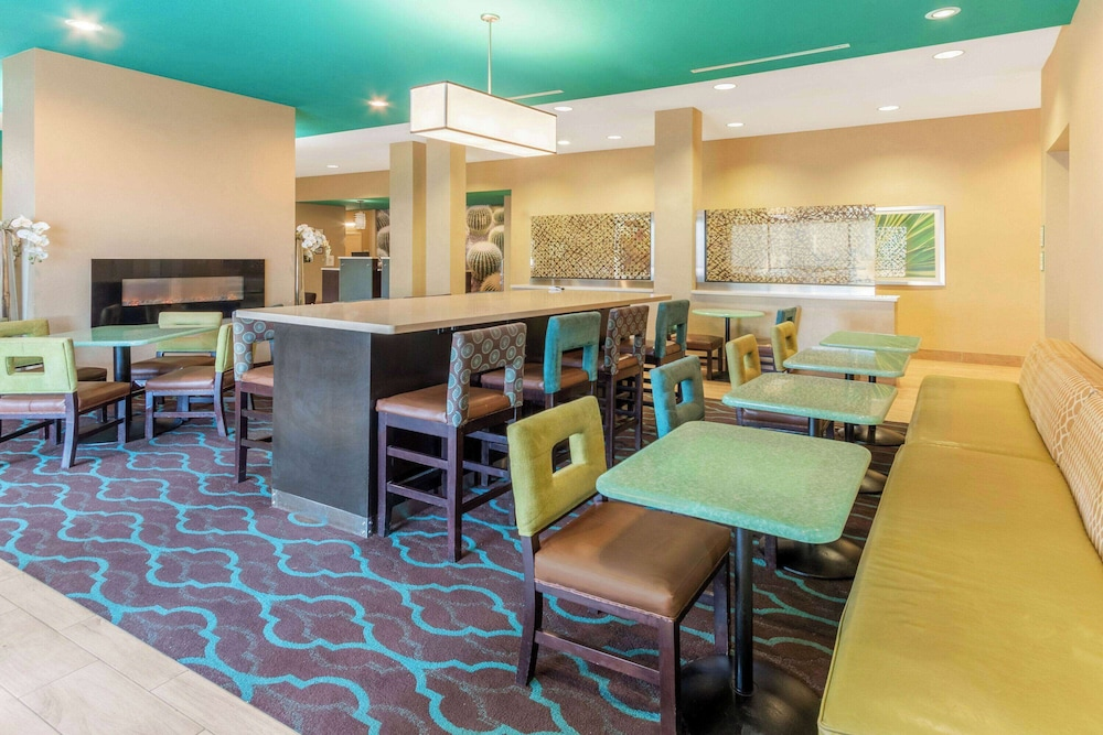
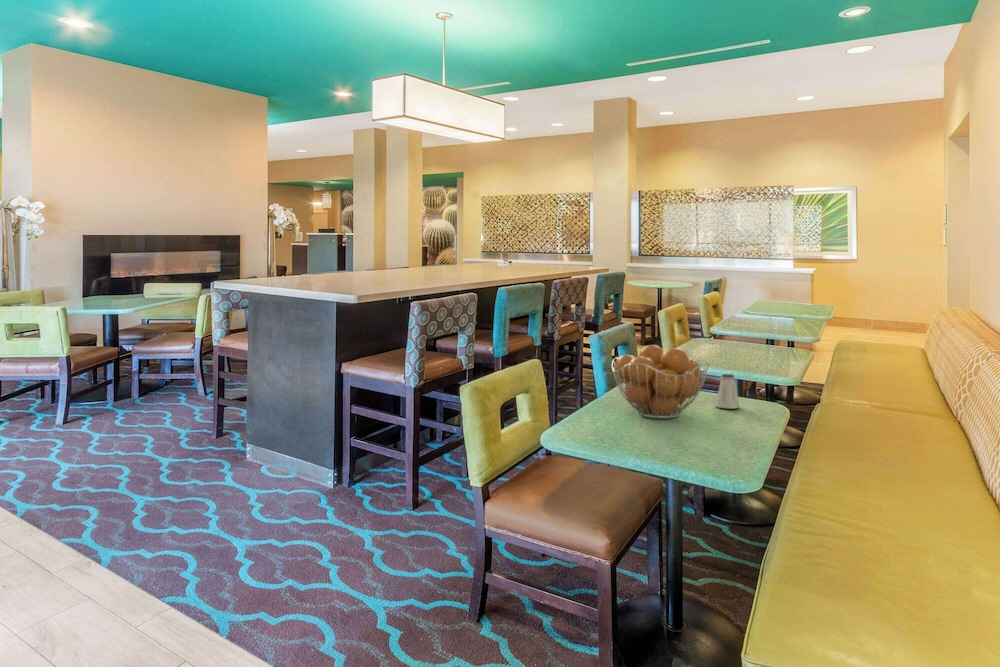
+ fruit basket (658, 380)
+ saltshaker (727, 390)
